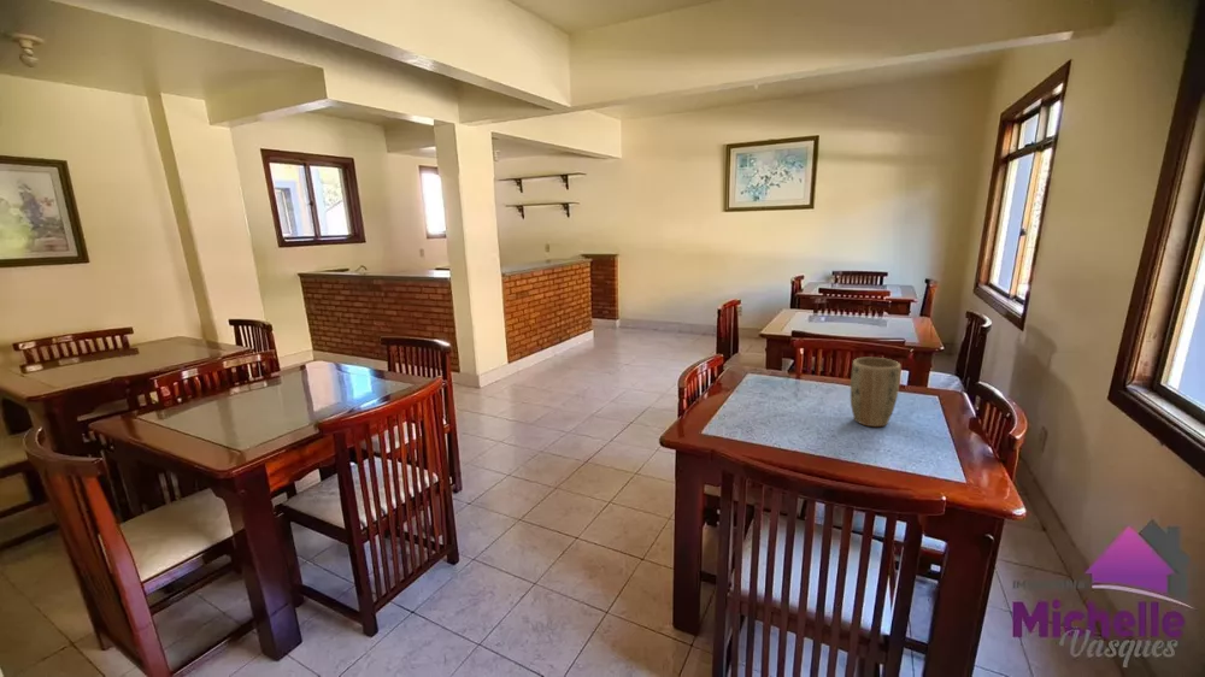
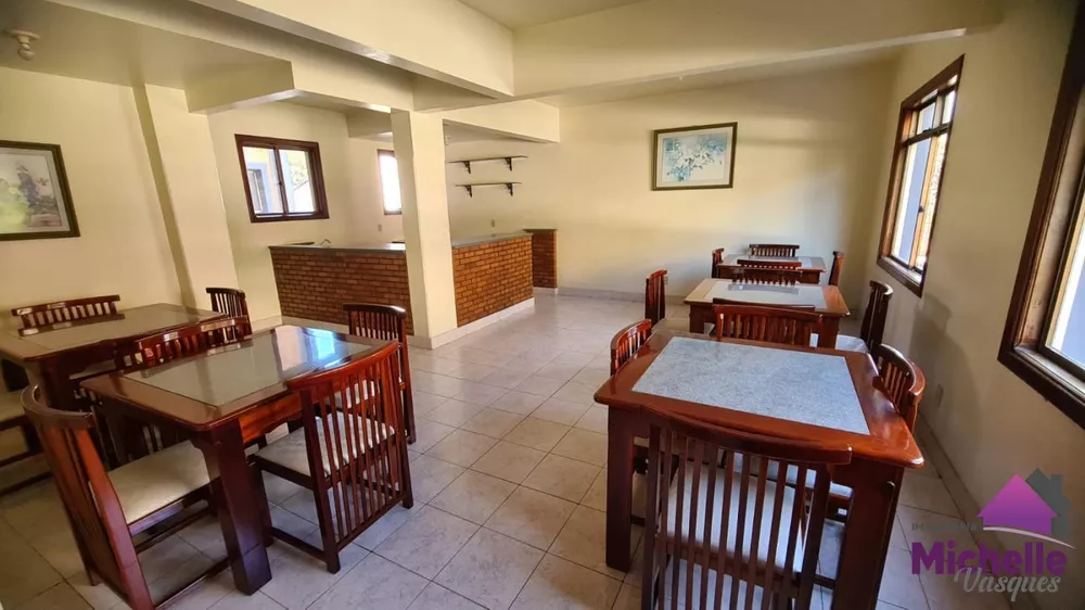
- plant pot (874, 392)
